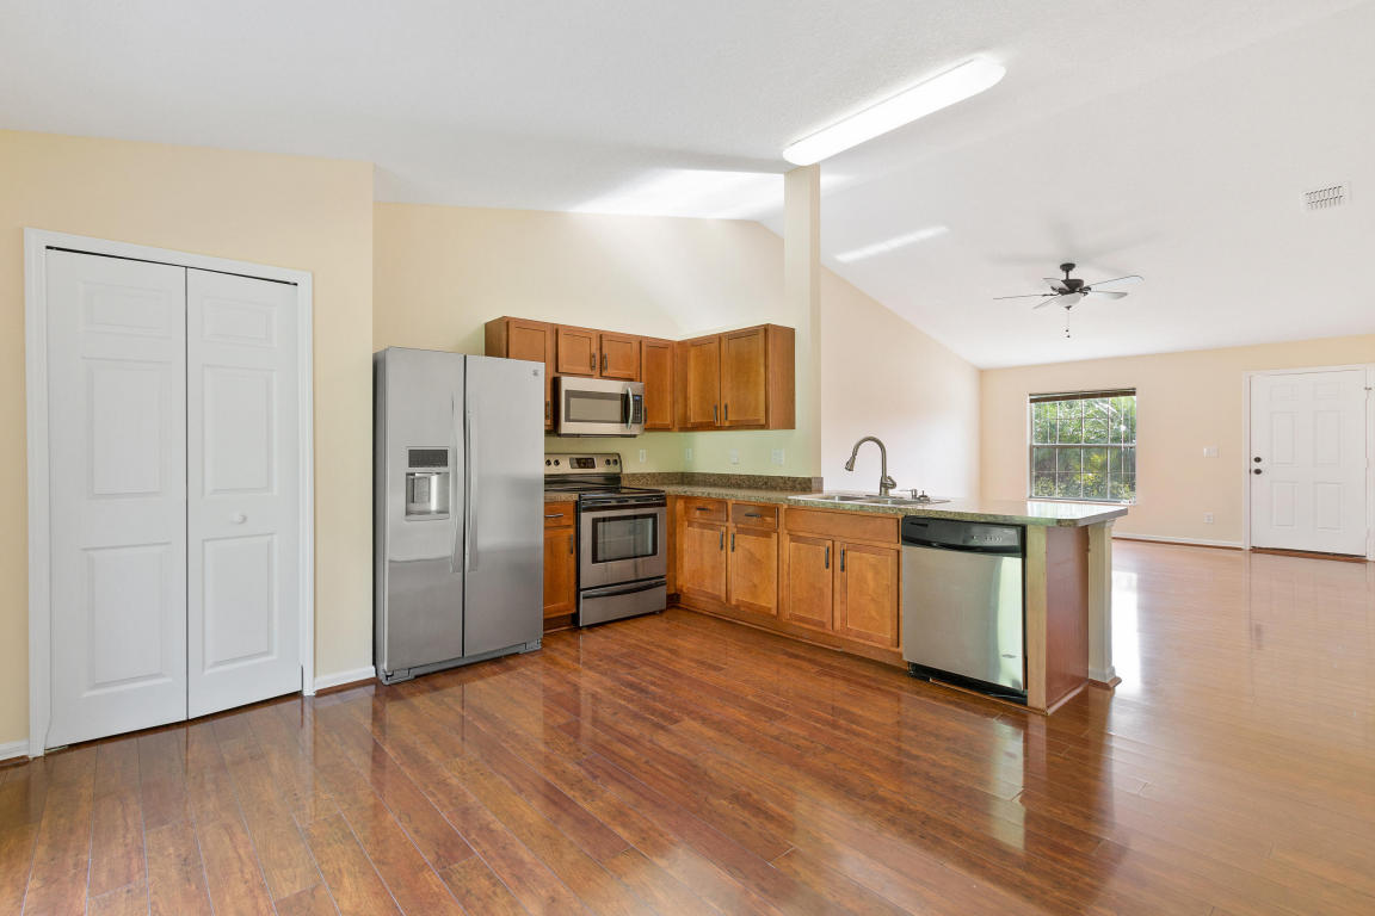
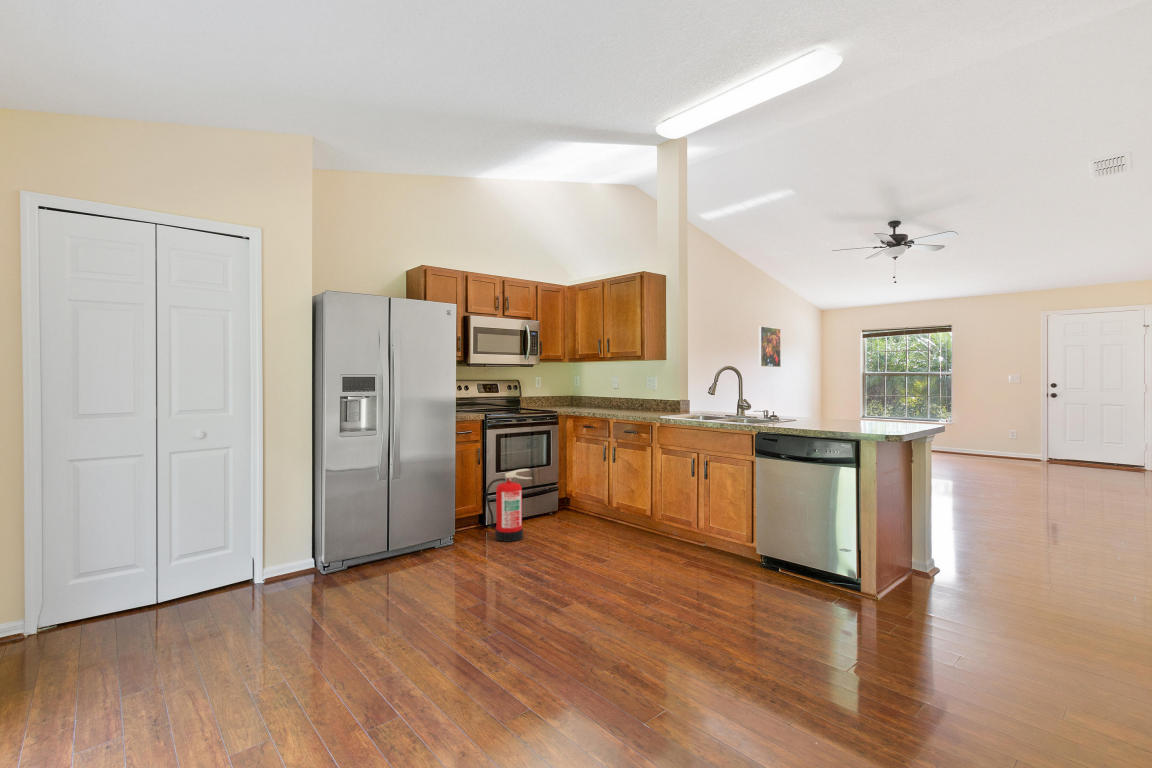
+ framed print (770, 347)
+ fire extinguisher (509, 504)
